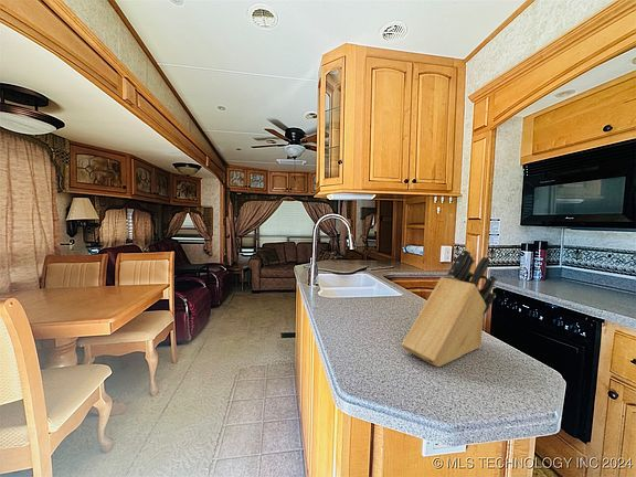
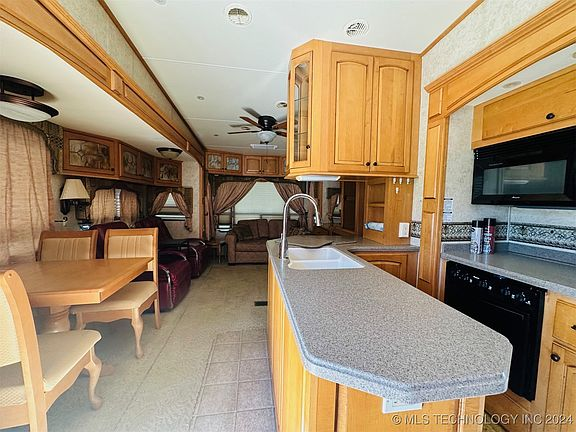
- knife block (453, 299)
